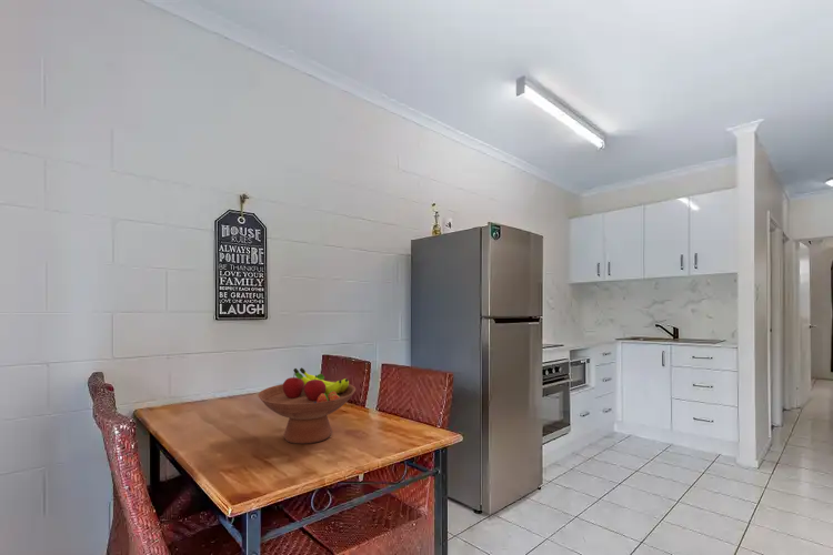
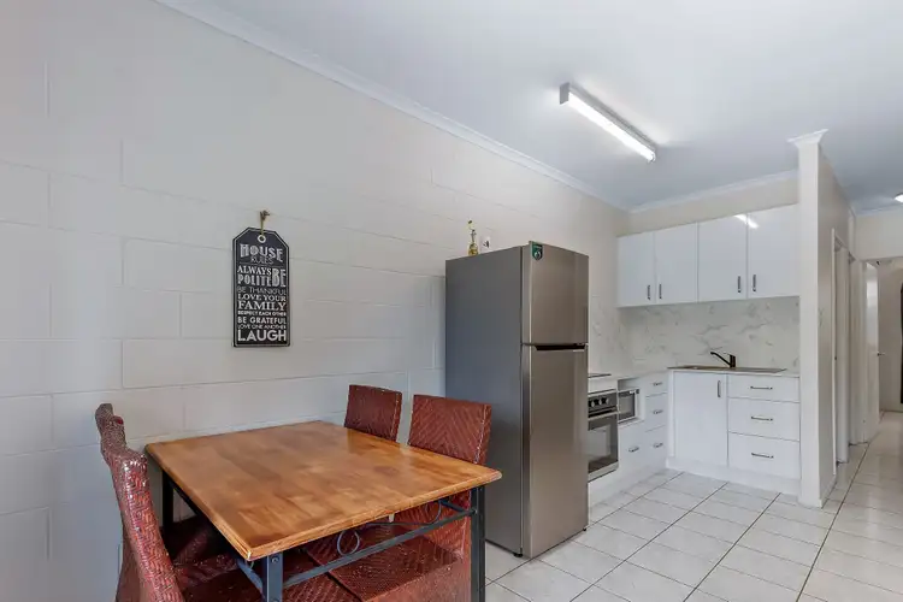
- fruit bowl (308, 404)
